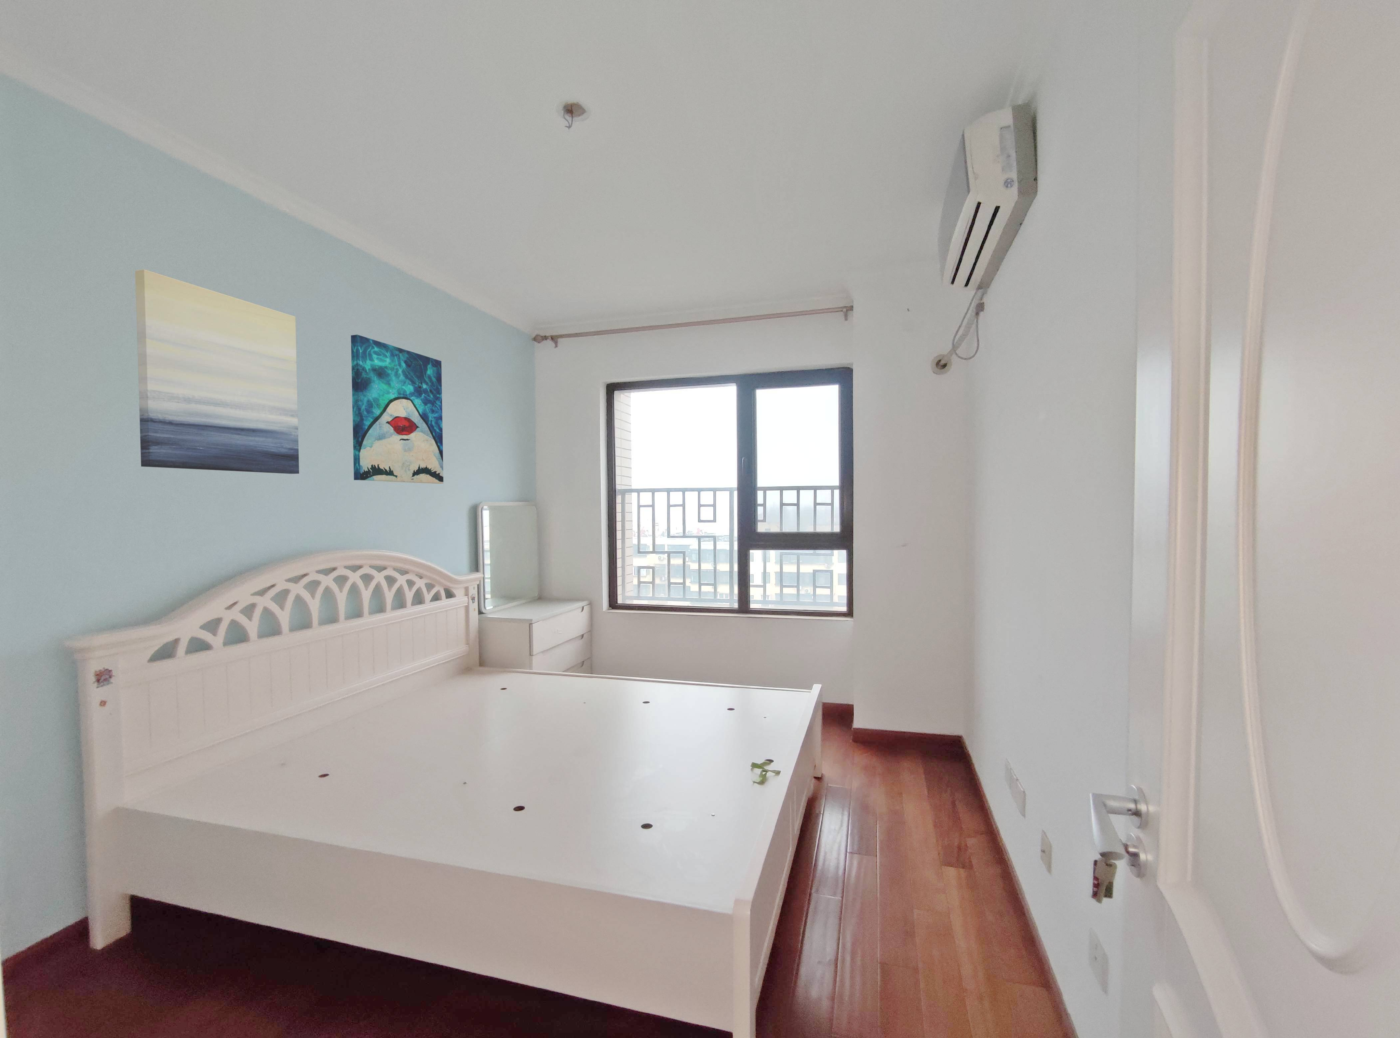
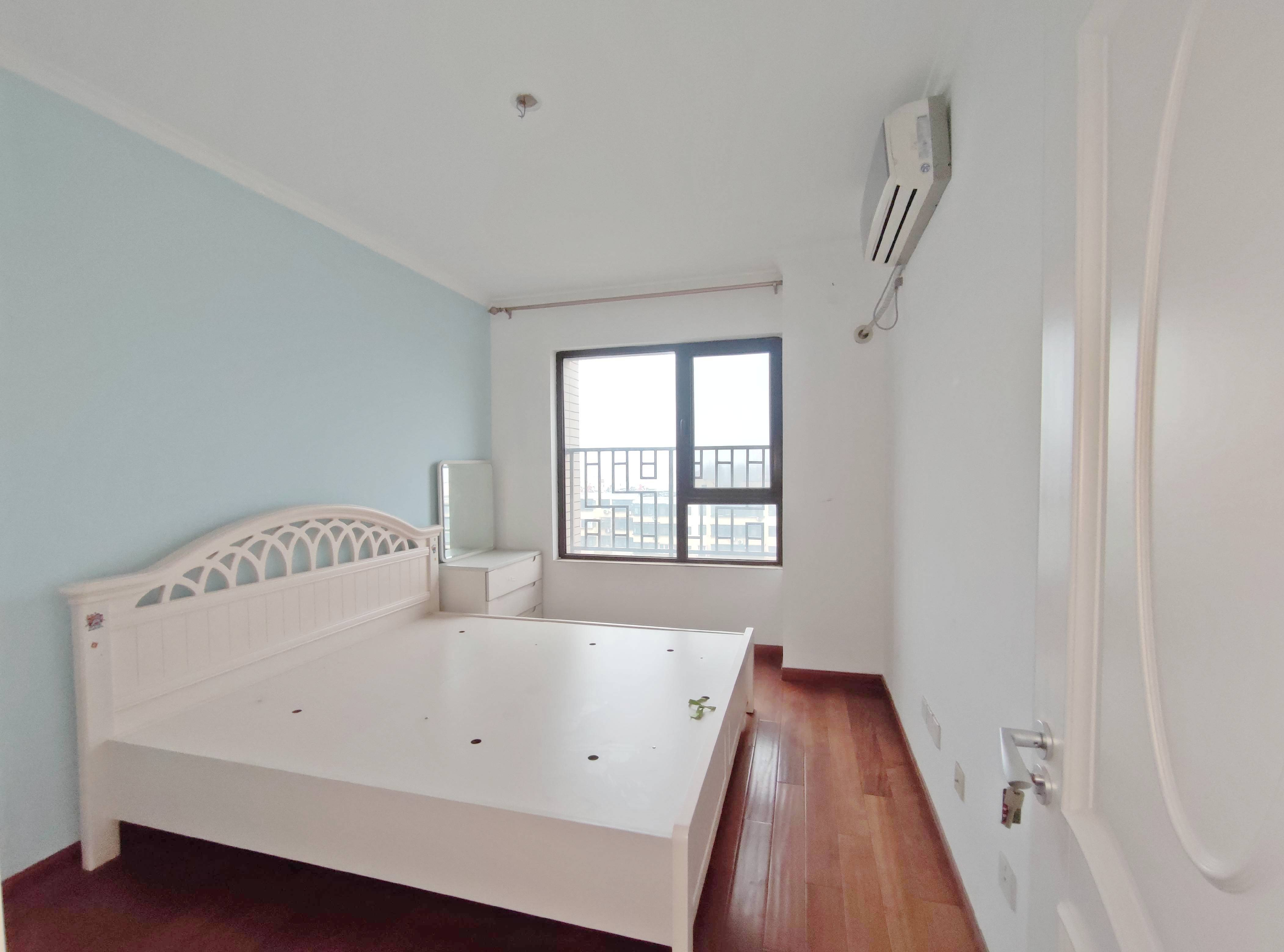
- wall art (401, 415)
- wall art (227, 384)
